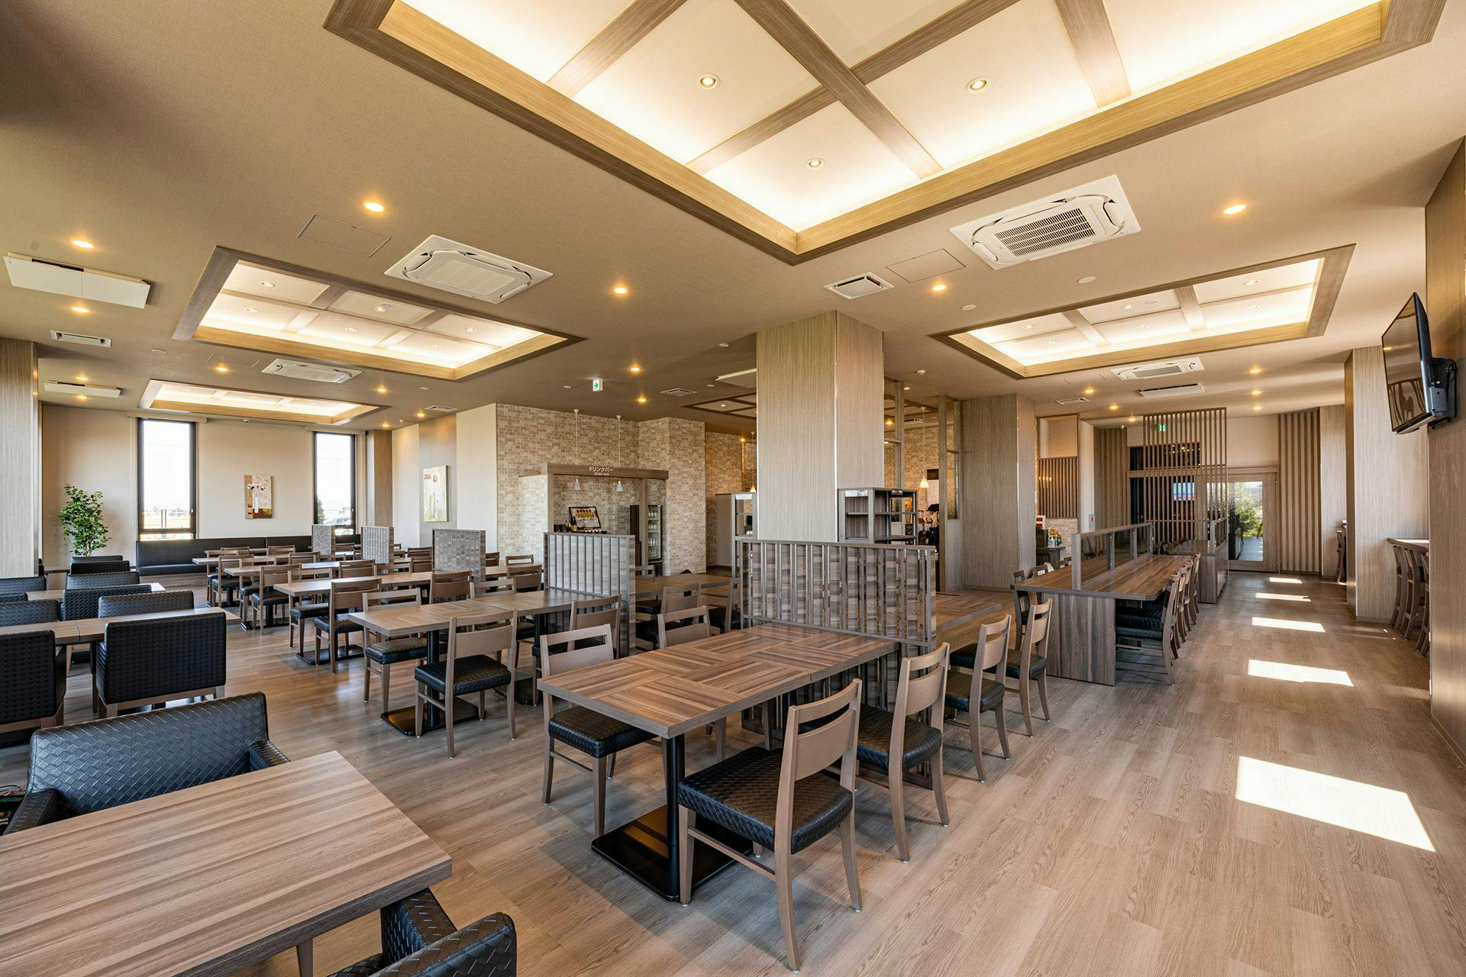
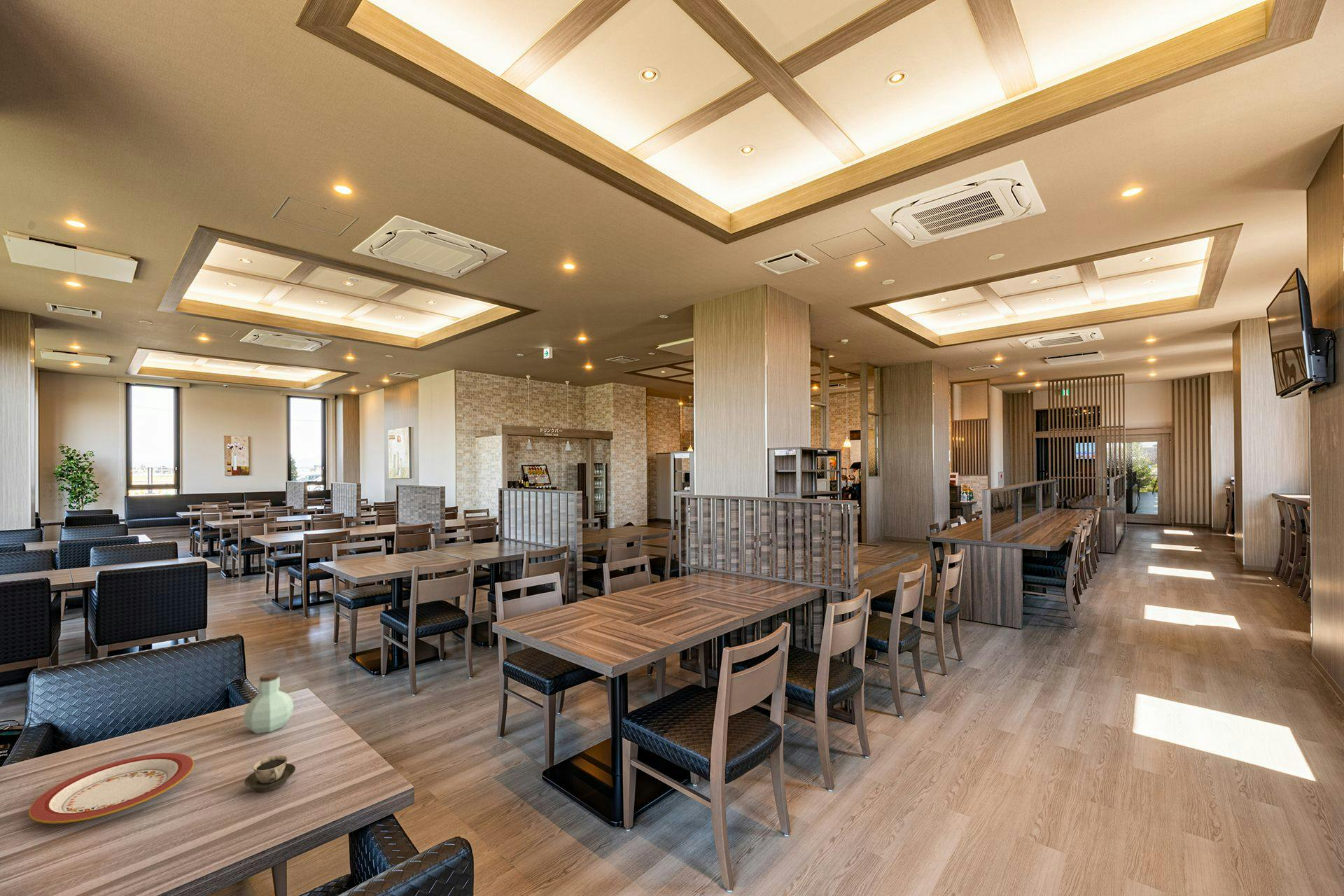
+ cup (270, 774)
+ jar (269, 700)
+ plate (117, 788)
